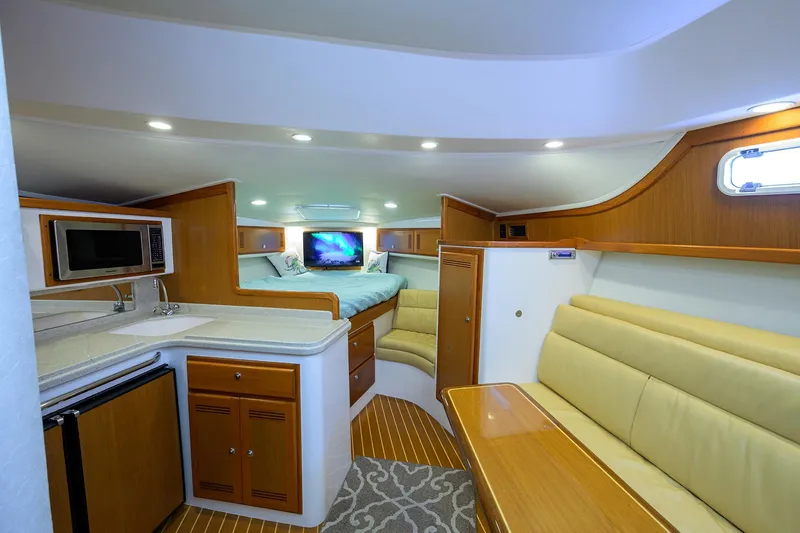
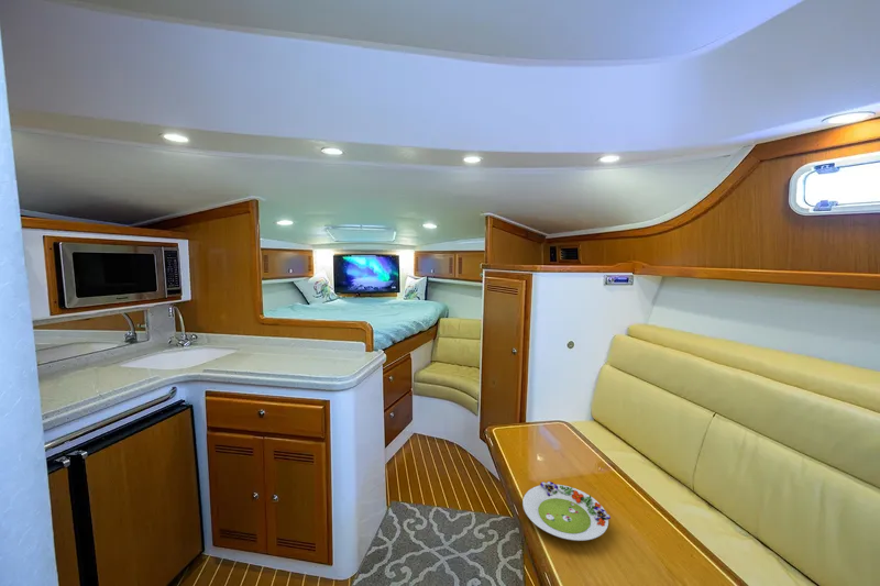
+ salad plate (563, 510)
